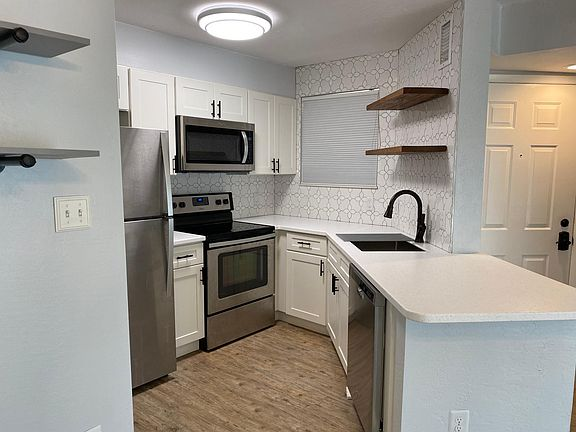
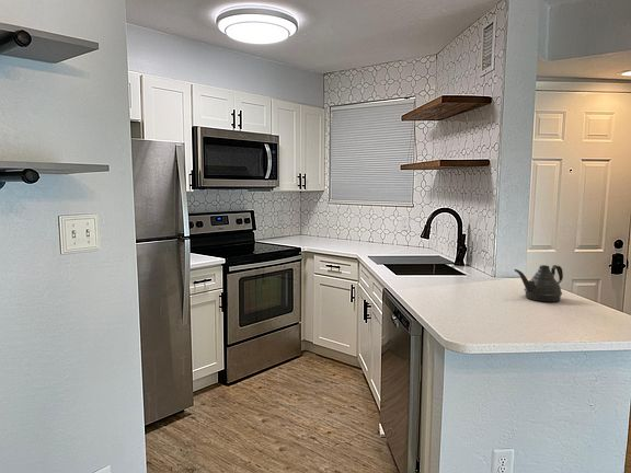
+ teapot (537, 281)
